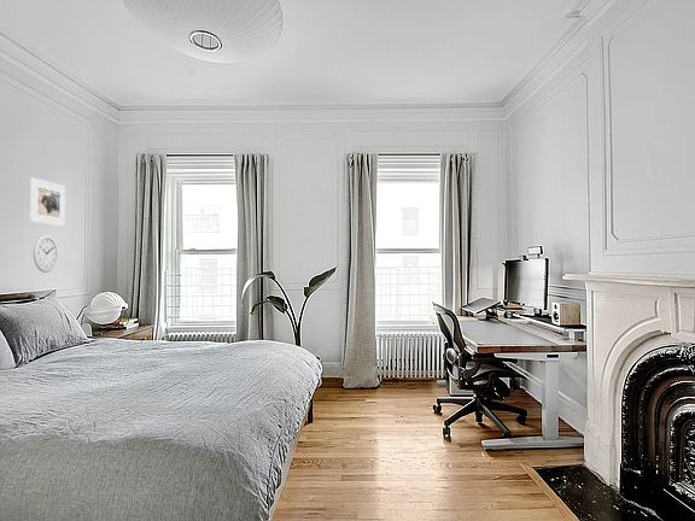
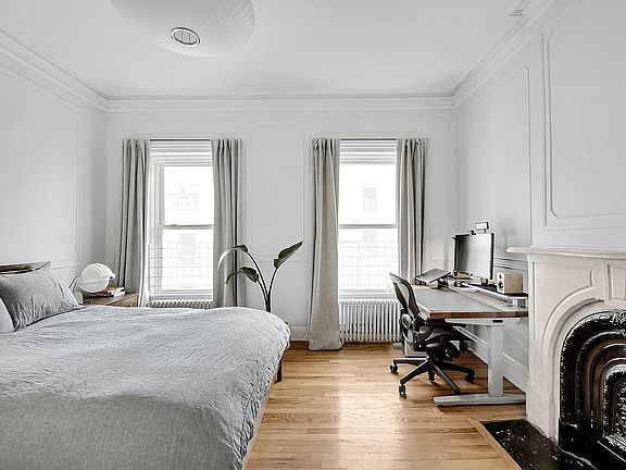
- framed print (48, 203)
- wall clock (46, 253)
